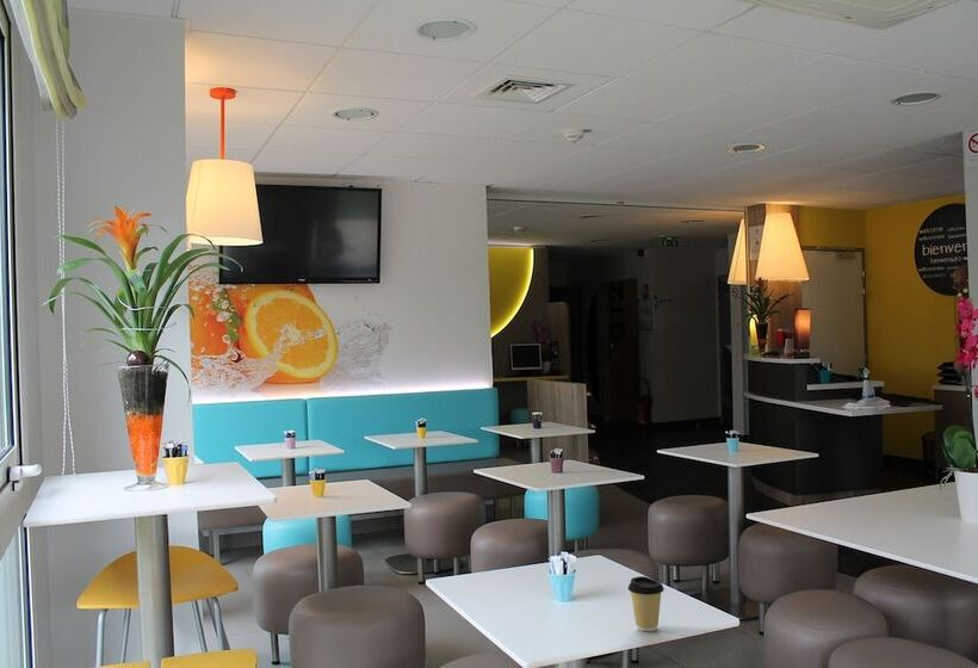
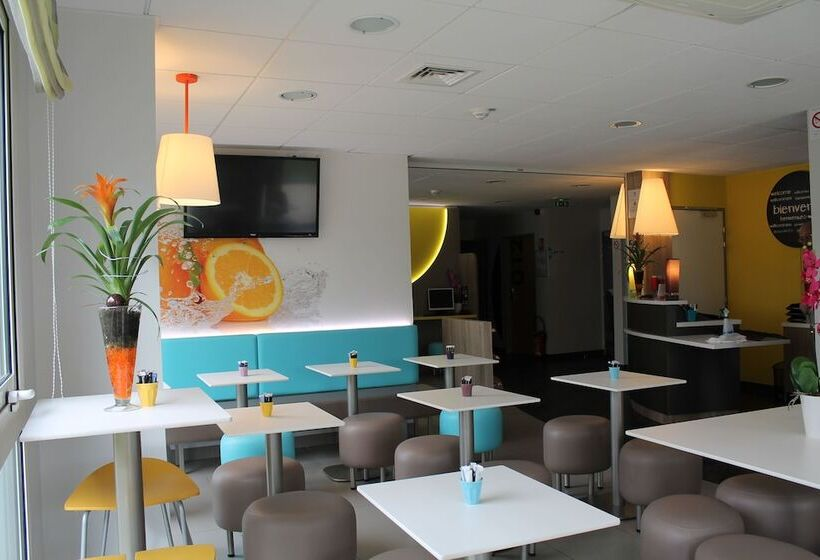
- coffee cup (645, 604)
